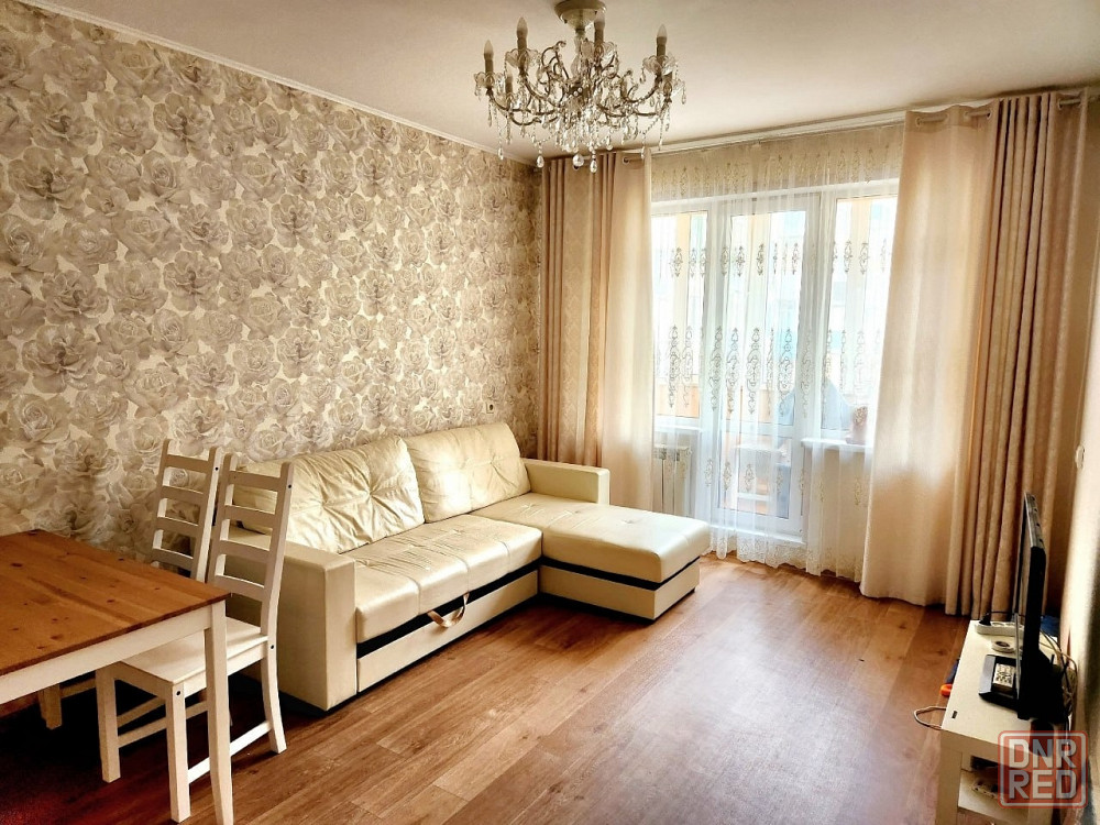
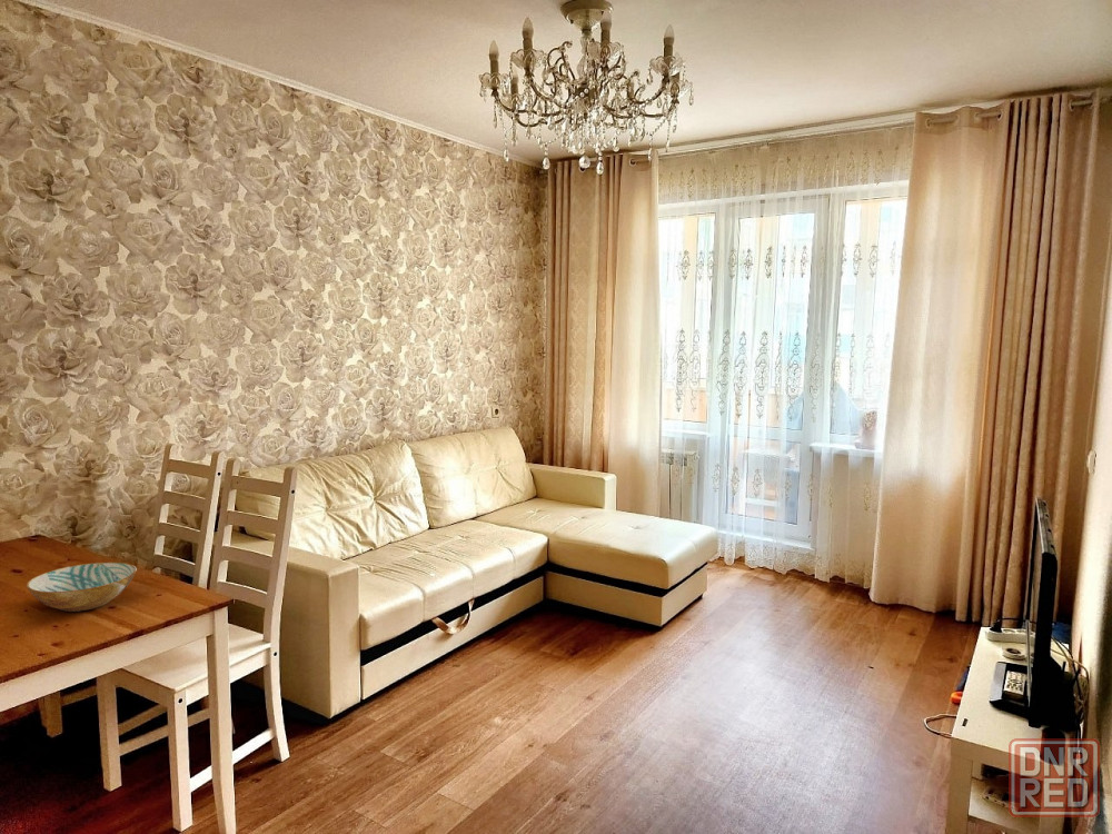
+ bowl (83, 589)
